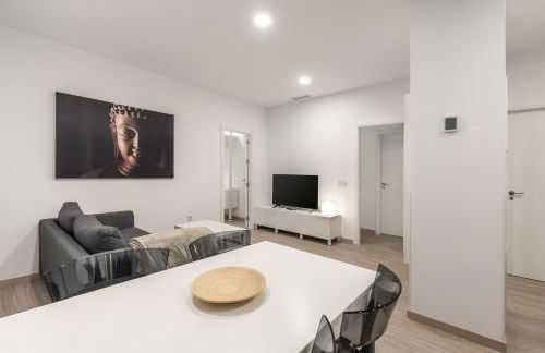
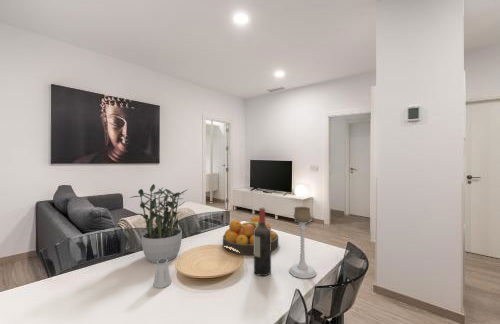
+ wine bottle (262, 240)
+ potted plant (160, 219)
+ saltshaker (162, 271)
+ fruit bowl (250, 231)
+ candle holder (302, 239)
